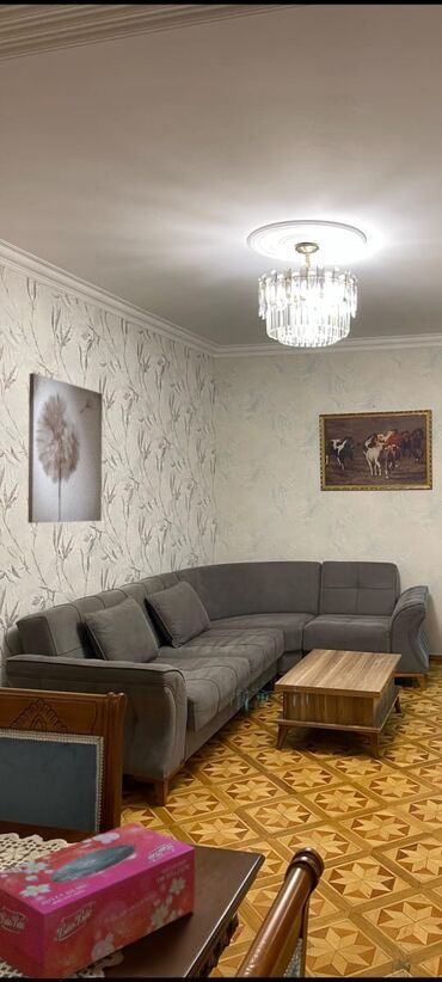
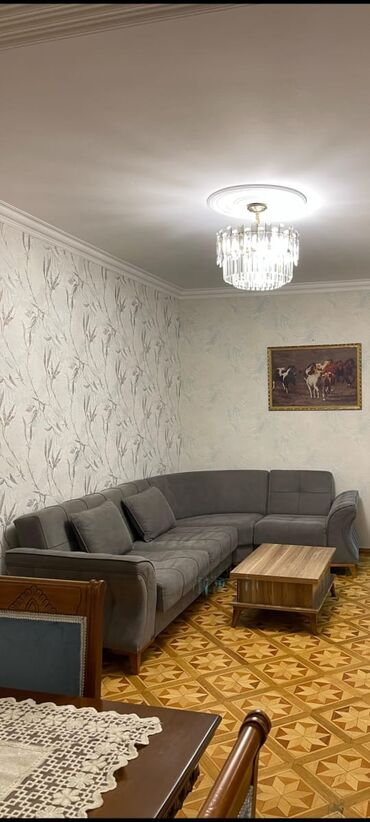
- wall art (68, 453)
- tissue box (93, 894)
